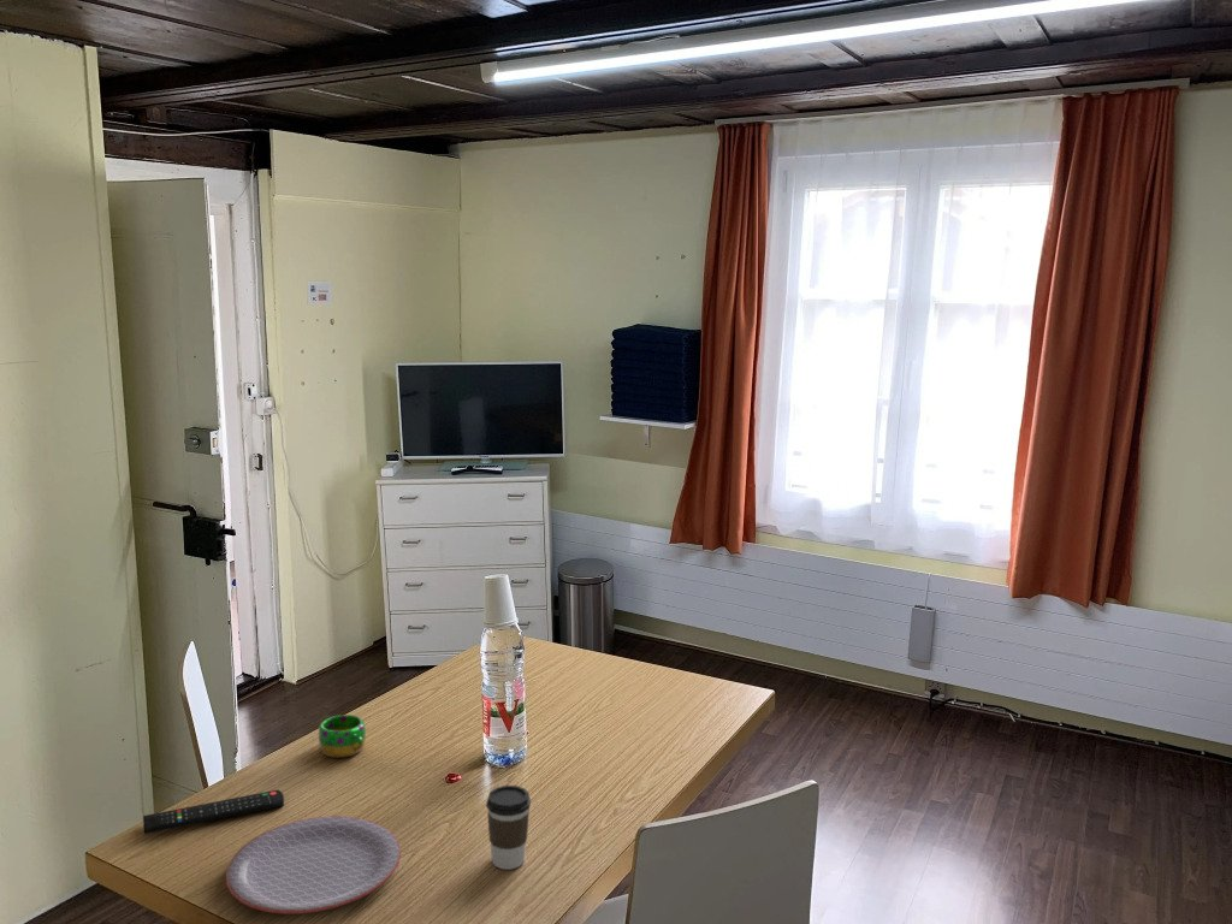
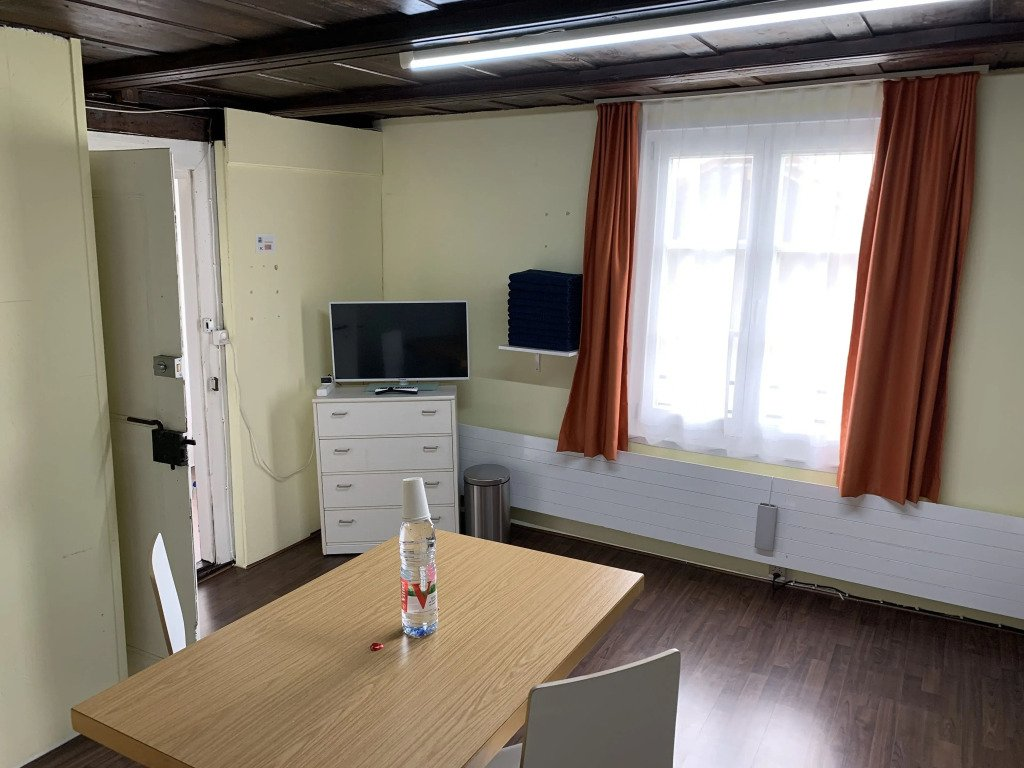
- coffee cup (508, 828)
- remote control (215, 812)
- mug (345, 738)
- plate (315, 865)
